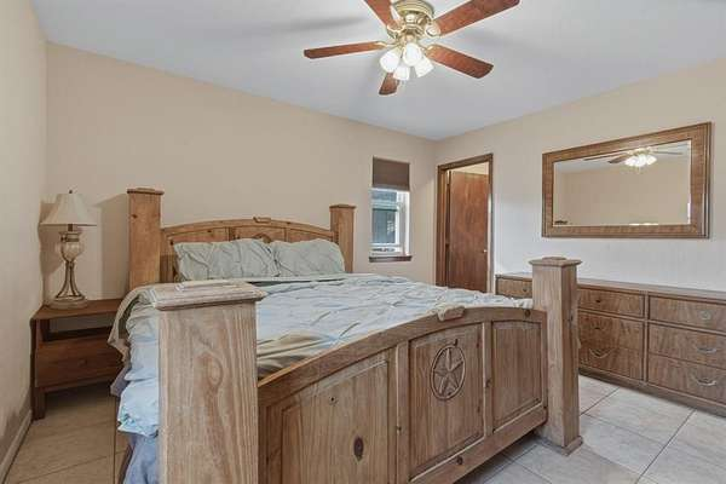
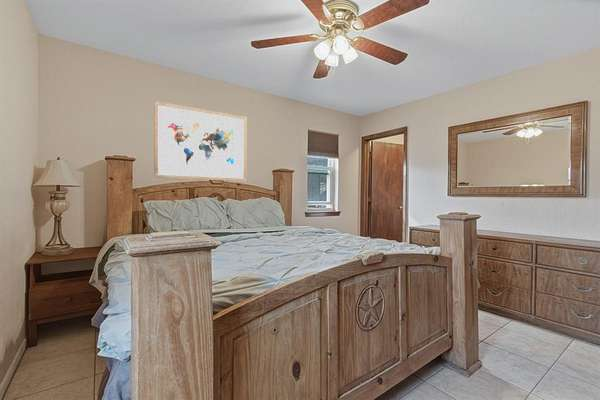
+ wall art (204, 144)
